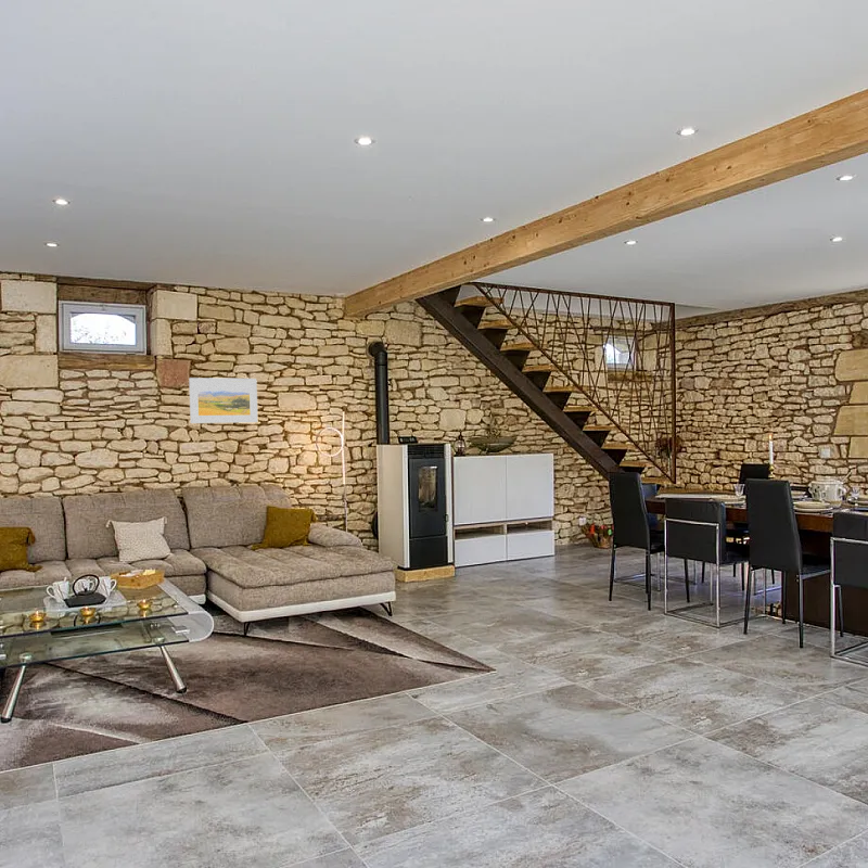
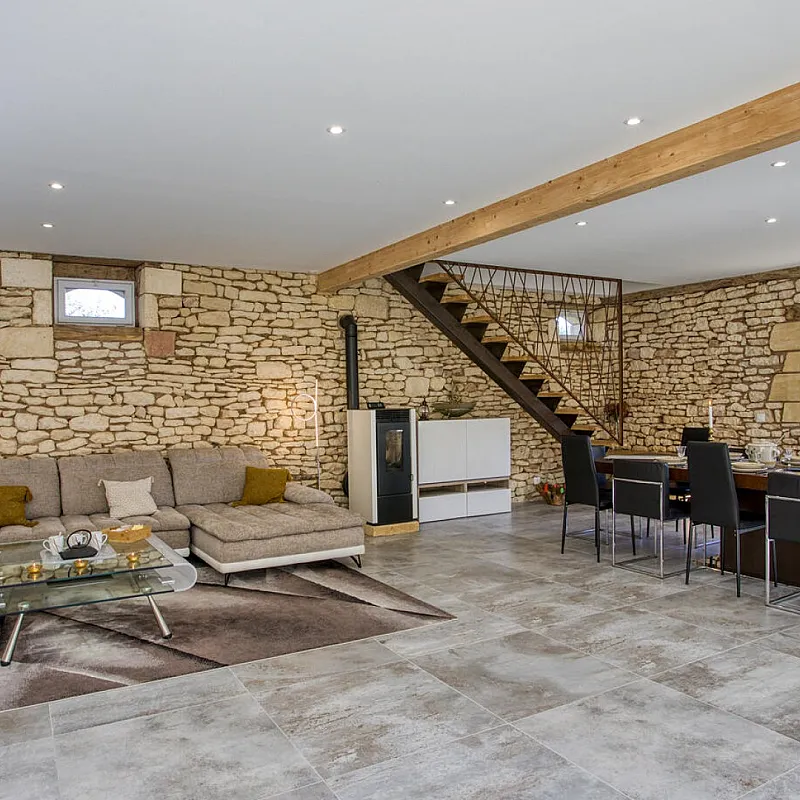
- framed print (224, 400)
